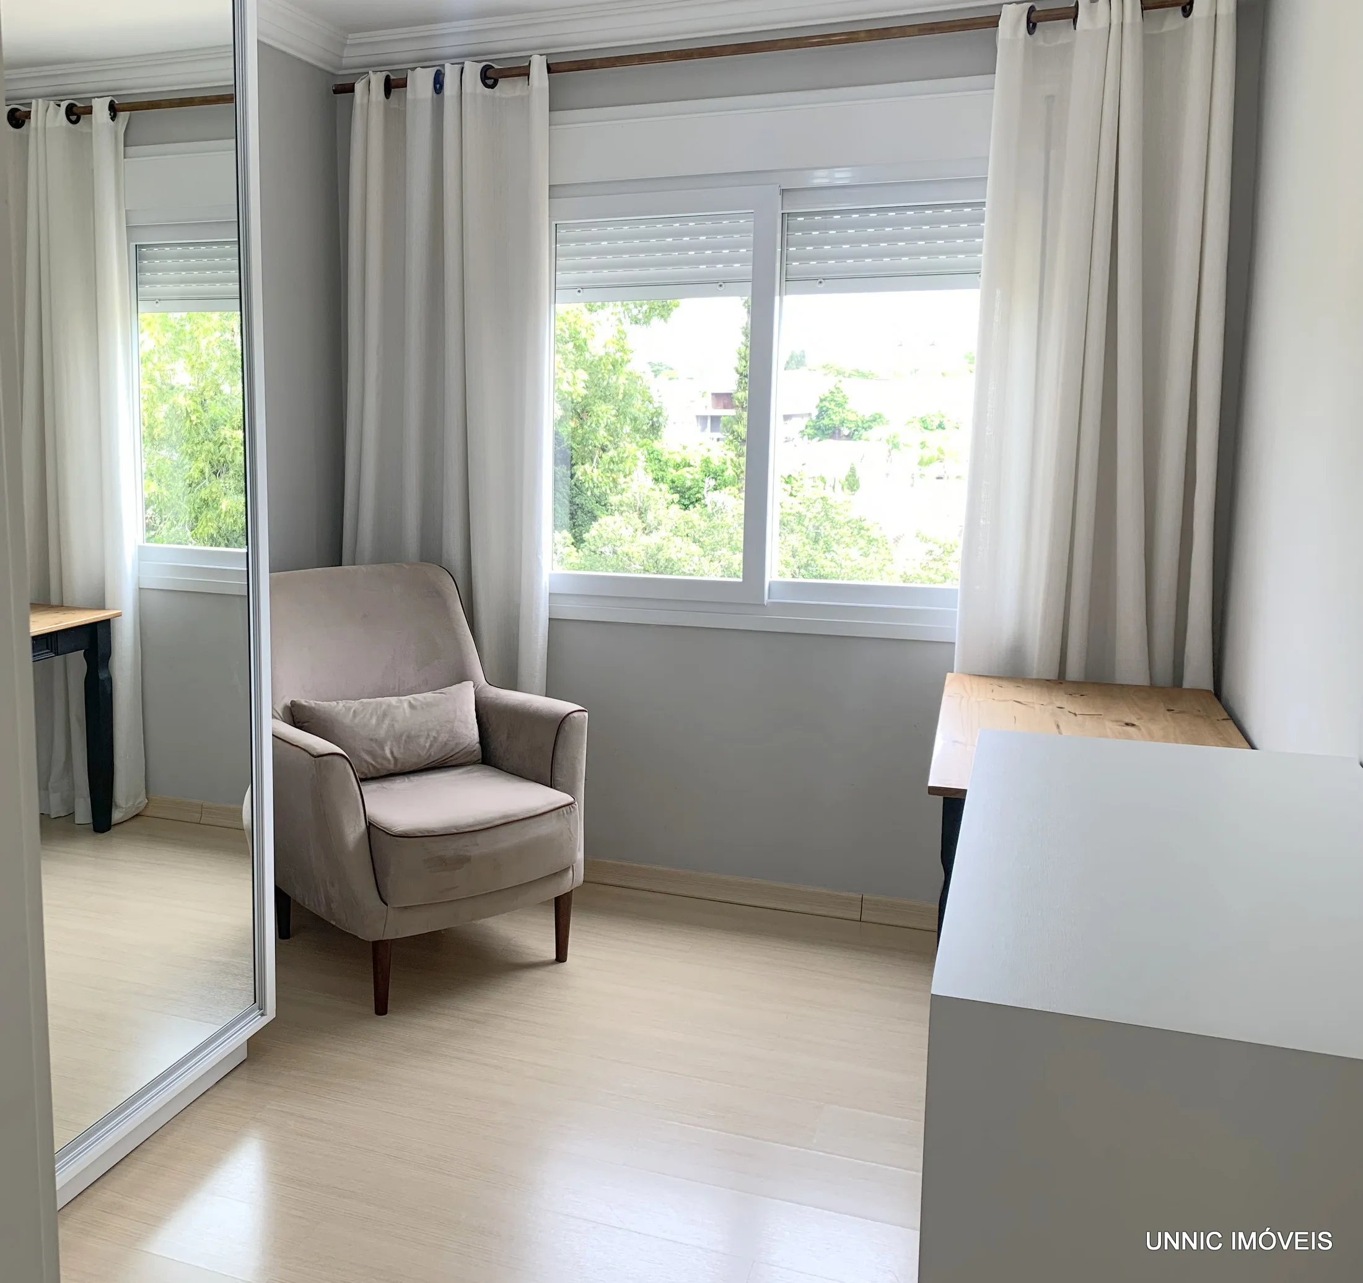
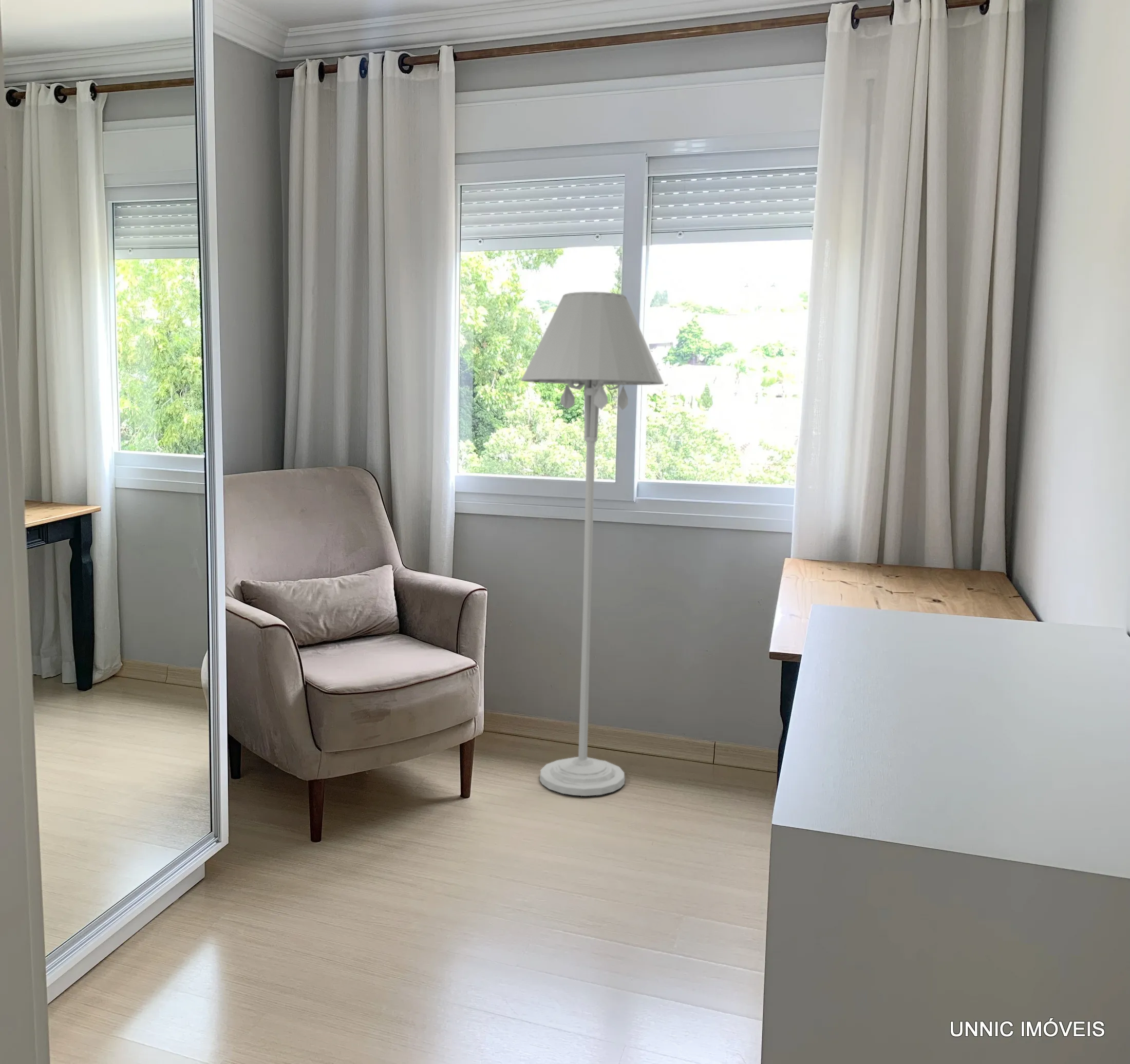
+ floor lamp (588, 544)
